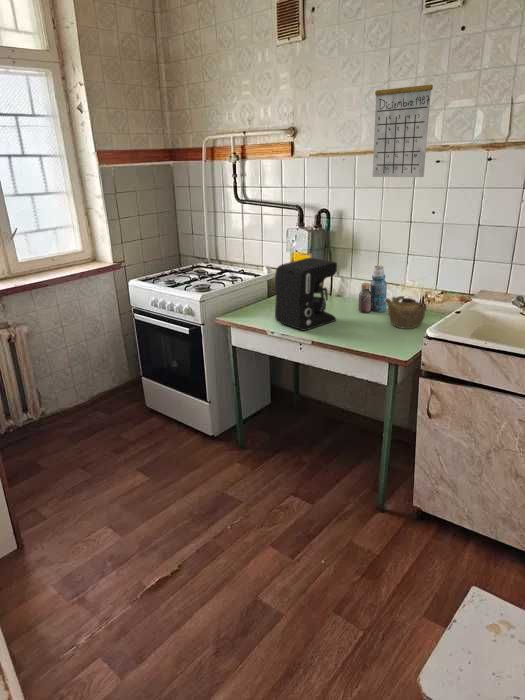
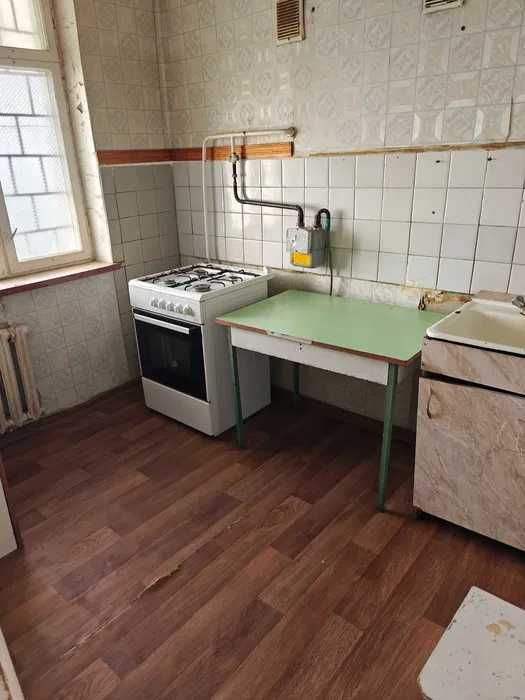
- bottle (373, 288)
- teapot (403, 311)
- calendar (400, 123)
- coffee maker (308, 293)
